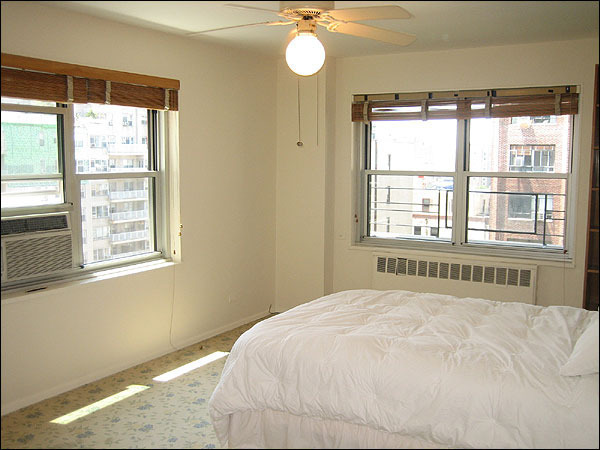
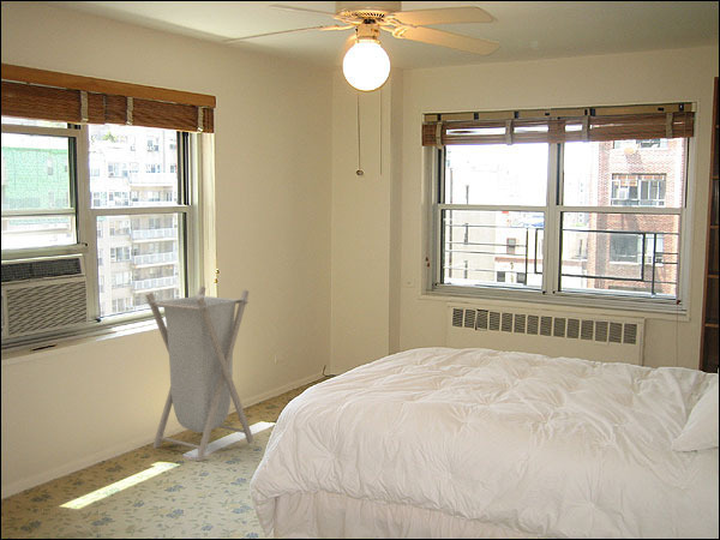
+ laundry hamper (200, 368)
